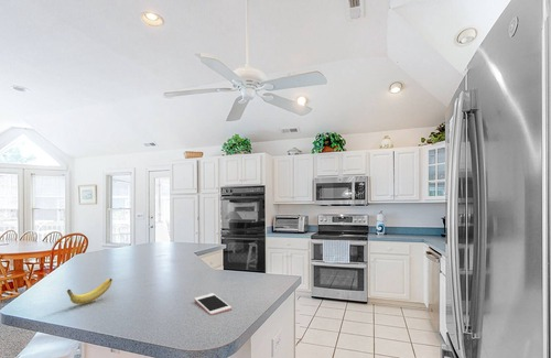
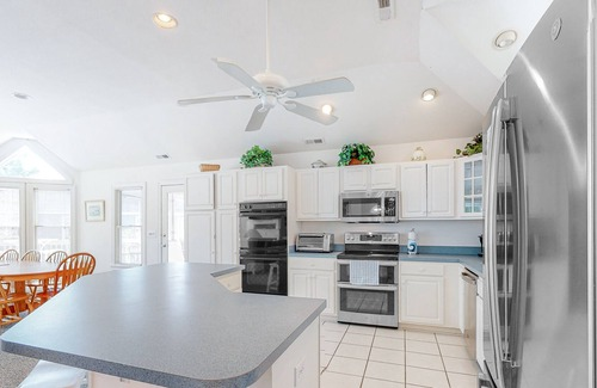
- banana (90, 292)
- cell phone (212, 303)
